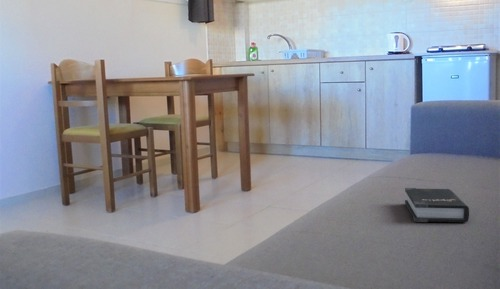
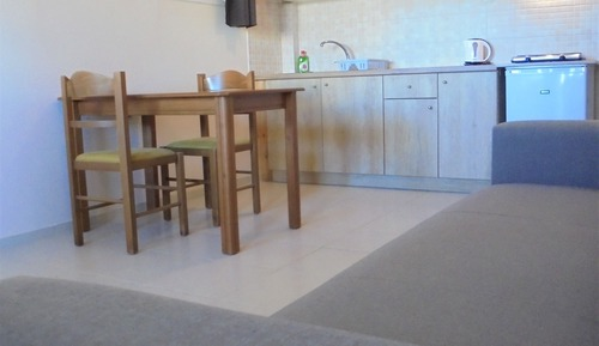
- hardback book (434, 203)
